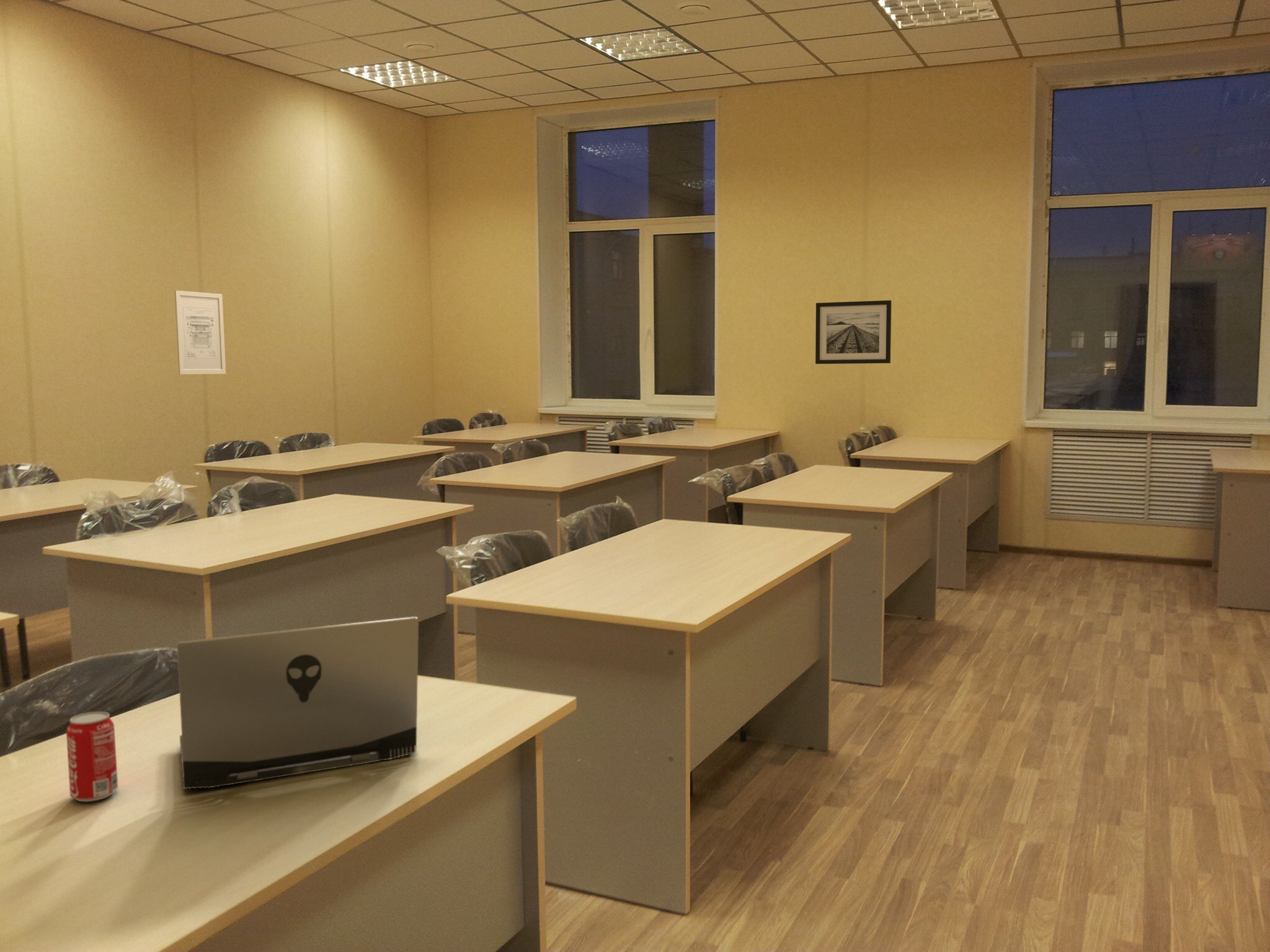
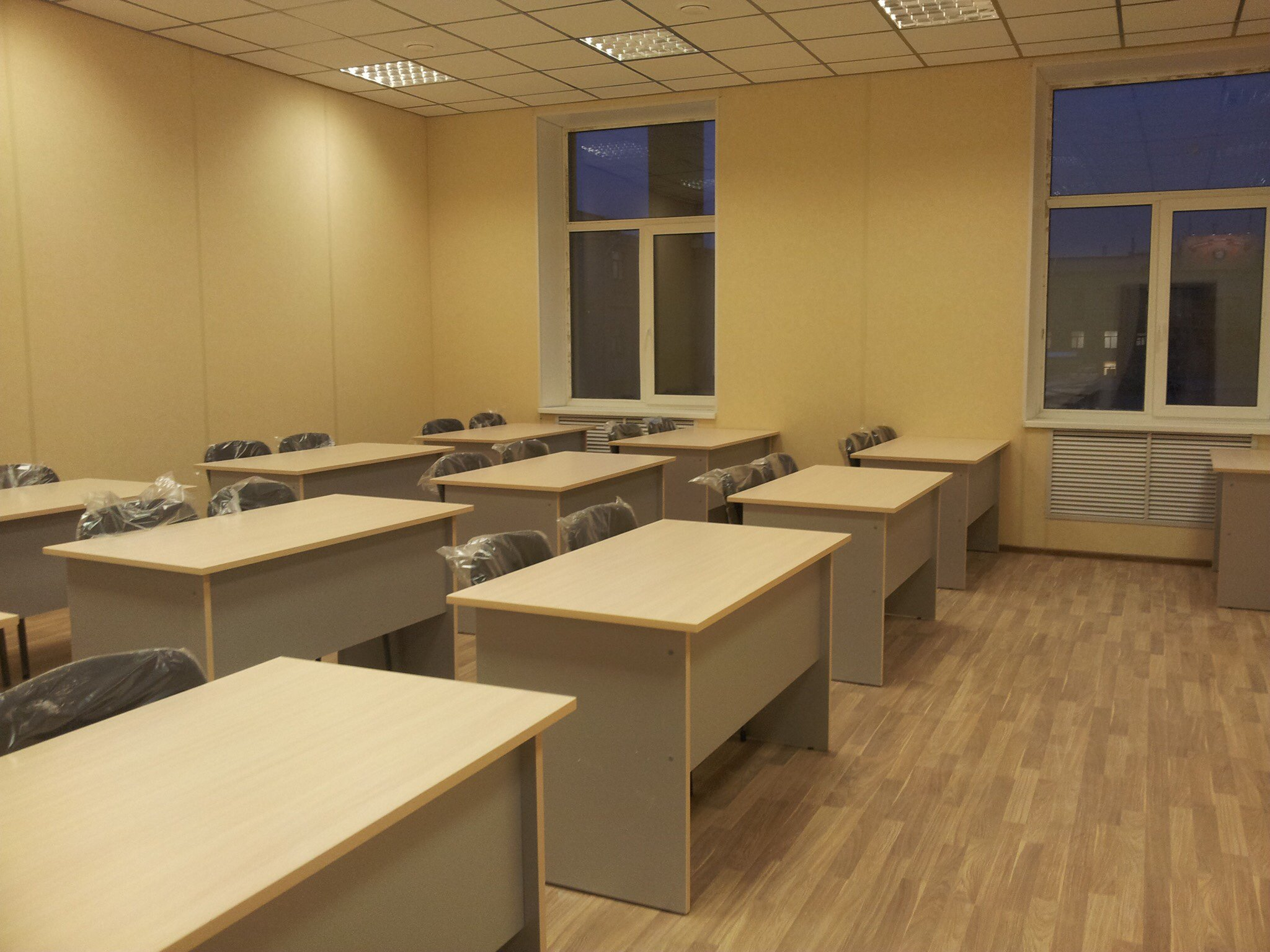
- wall art (853, 332)
- wall art (201, 333)
- beverage can (92, 756)
- laptop computer (295, 683)
